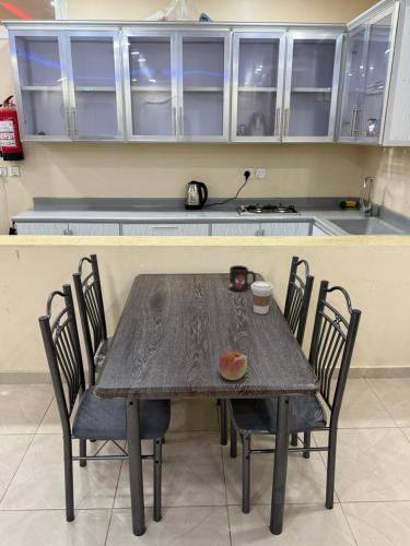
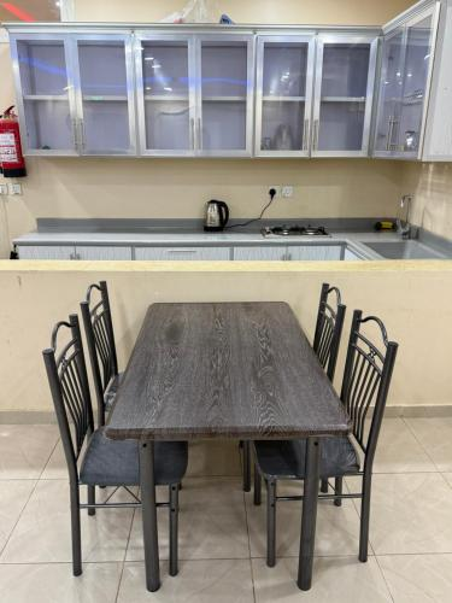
- mug (242, 277)
- apple (232, 364)
- coffee cup (261, 297)
